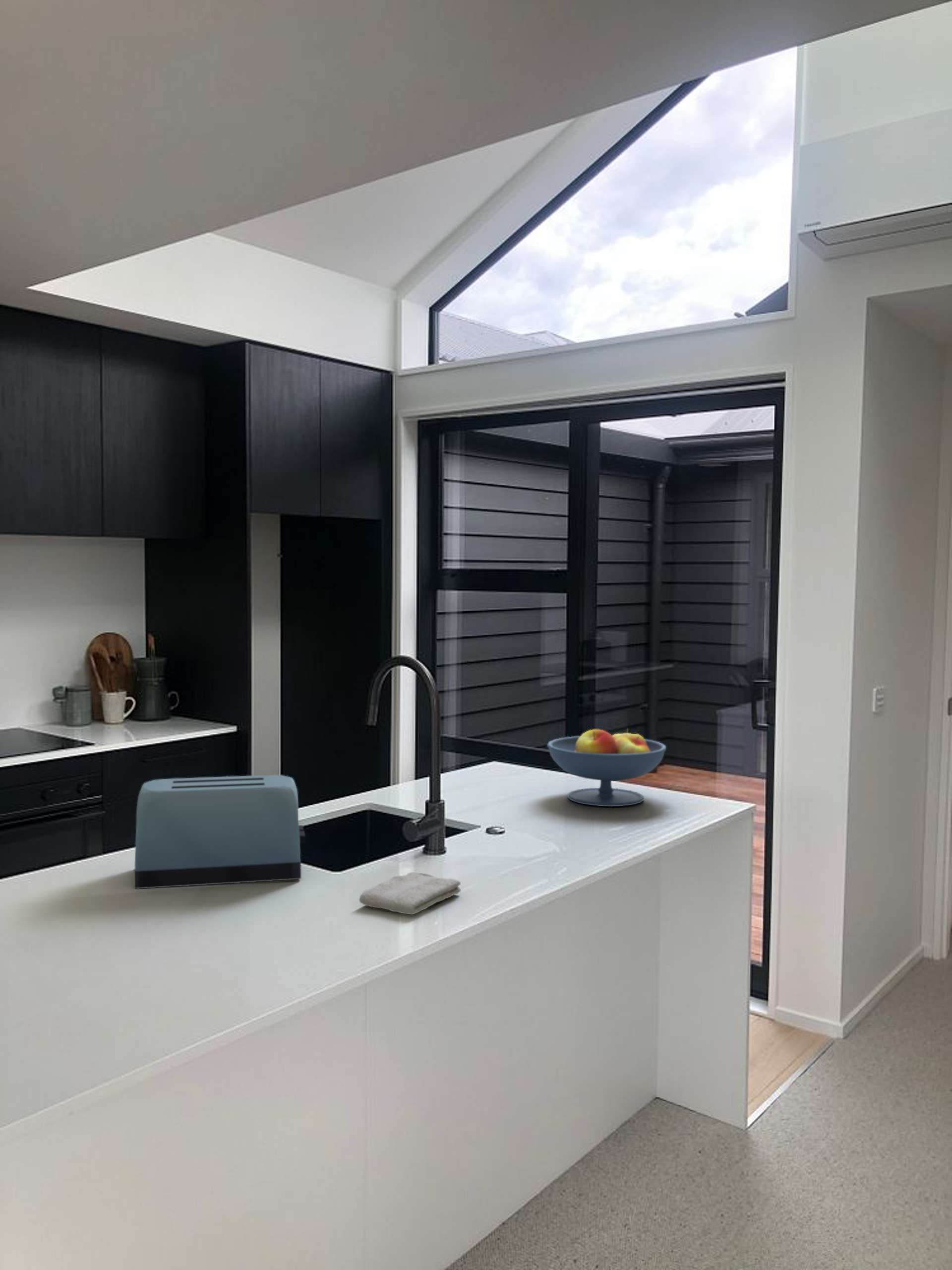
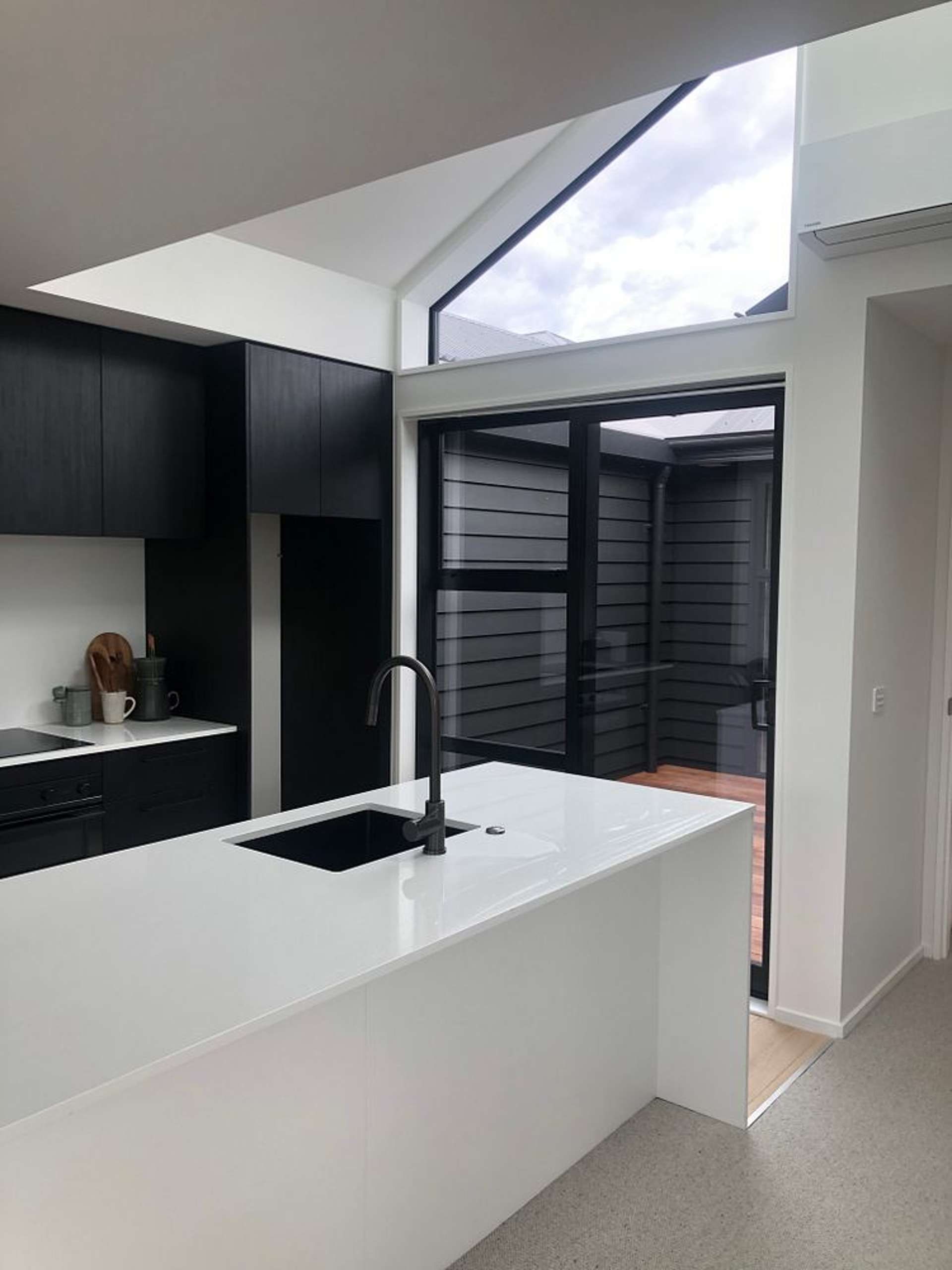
- washcloth (412, 891)
- toaster (221, 827)
- fruit bowl (606, 762)
